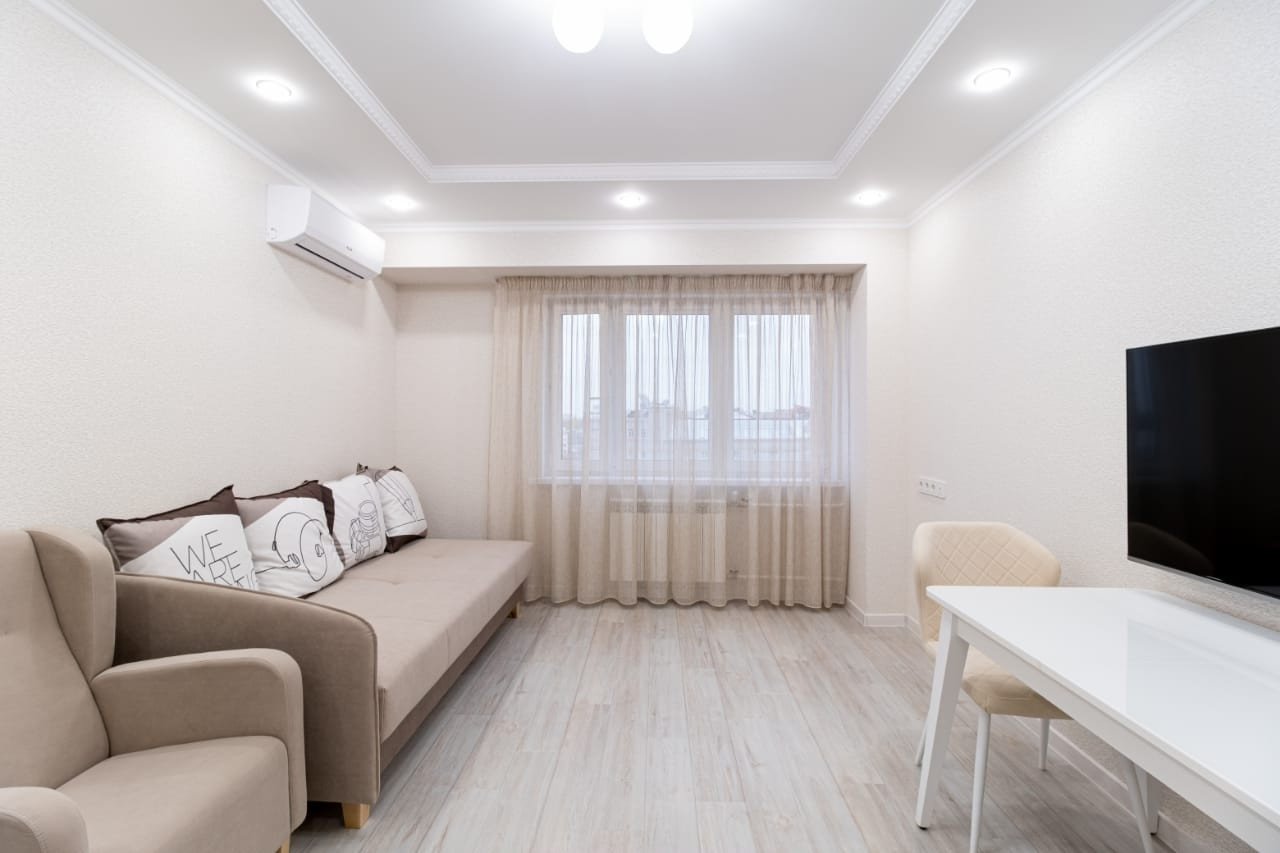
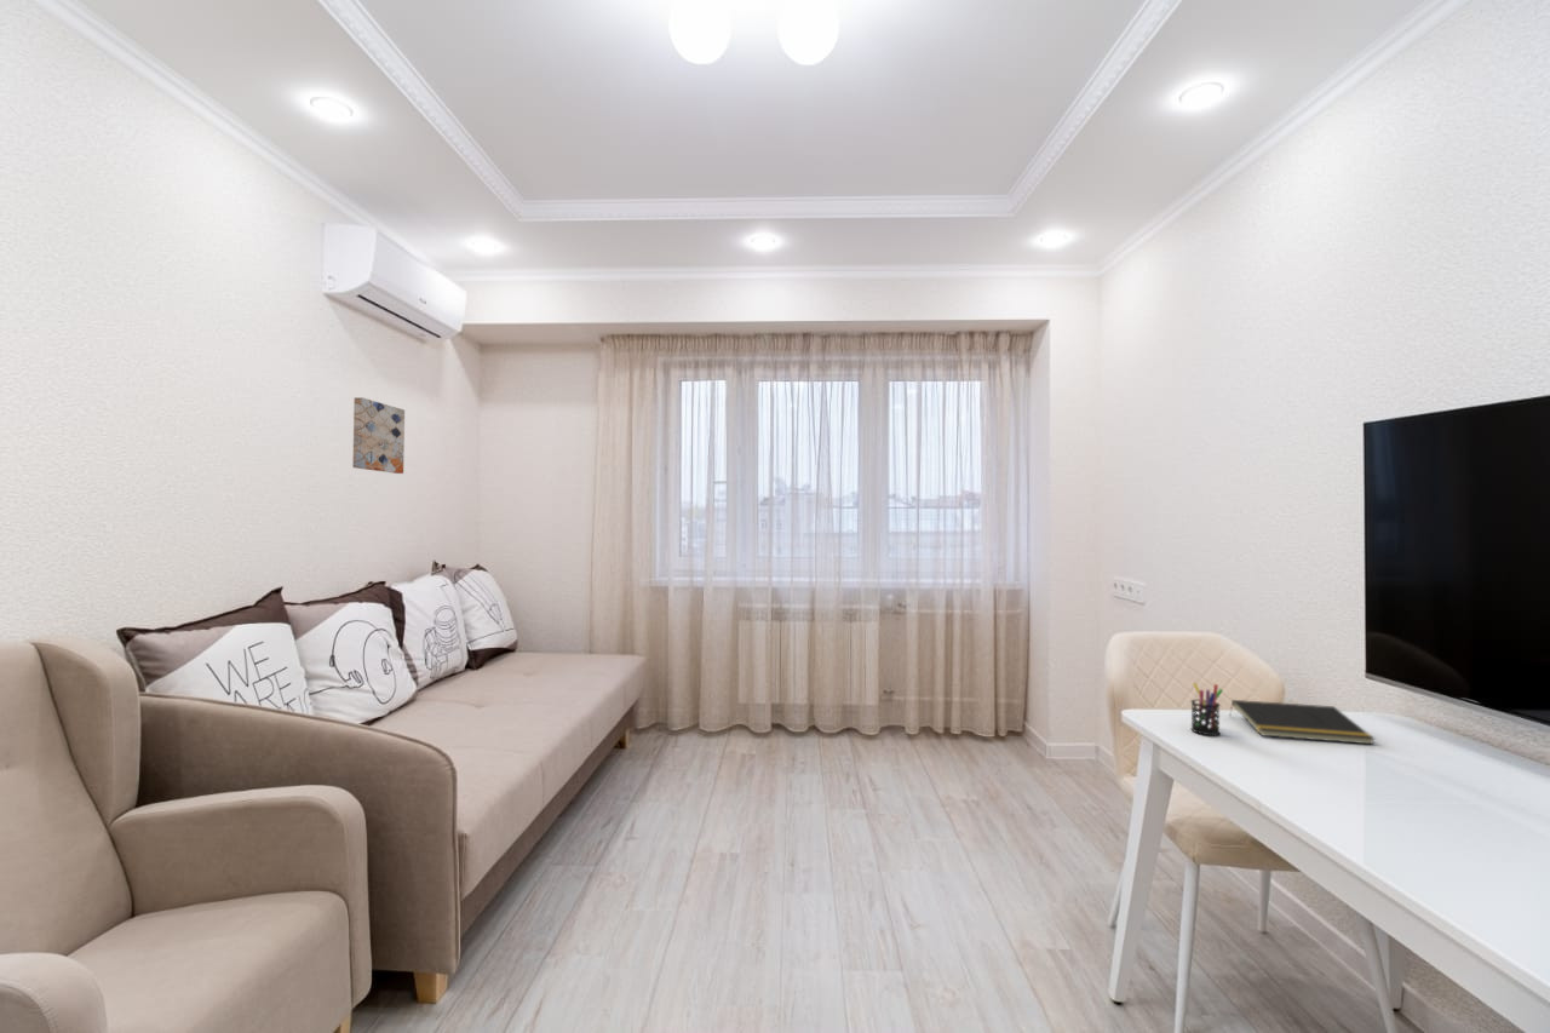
+ notepad (1298, 719)
+ wall art (379, 437)
+ pen holder (1209, 706)
